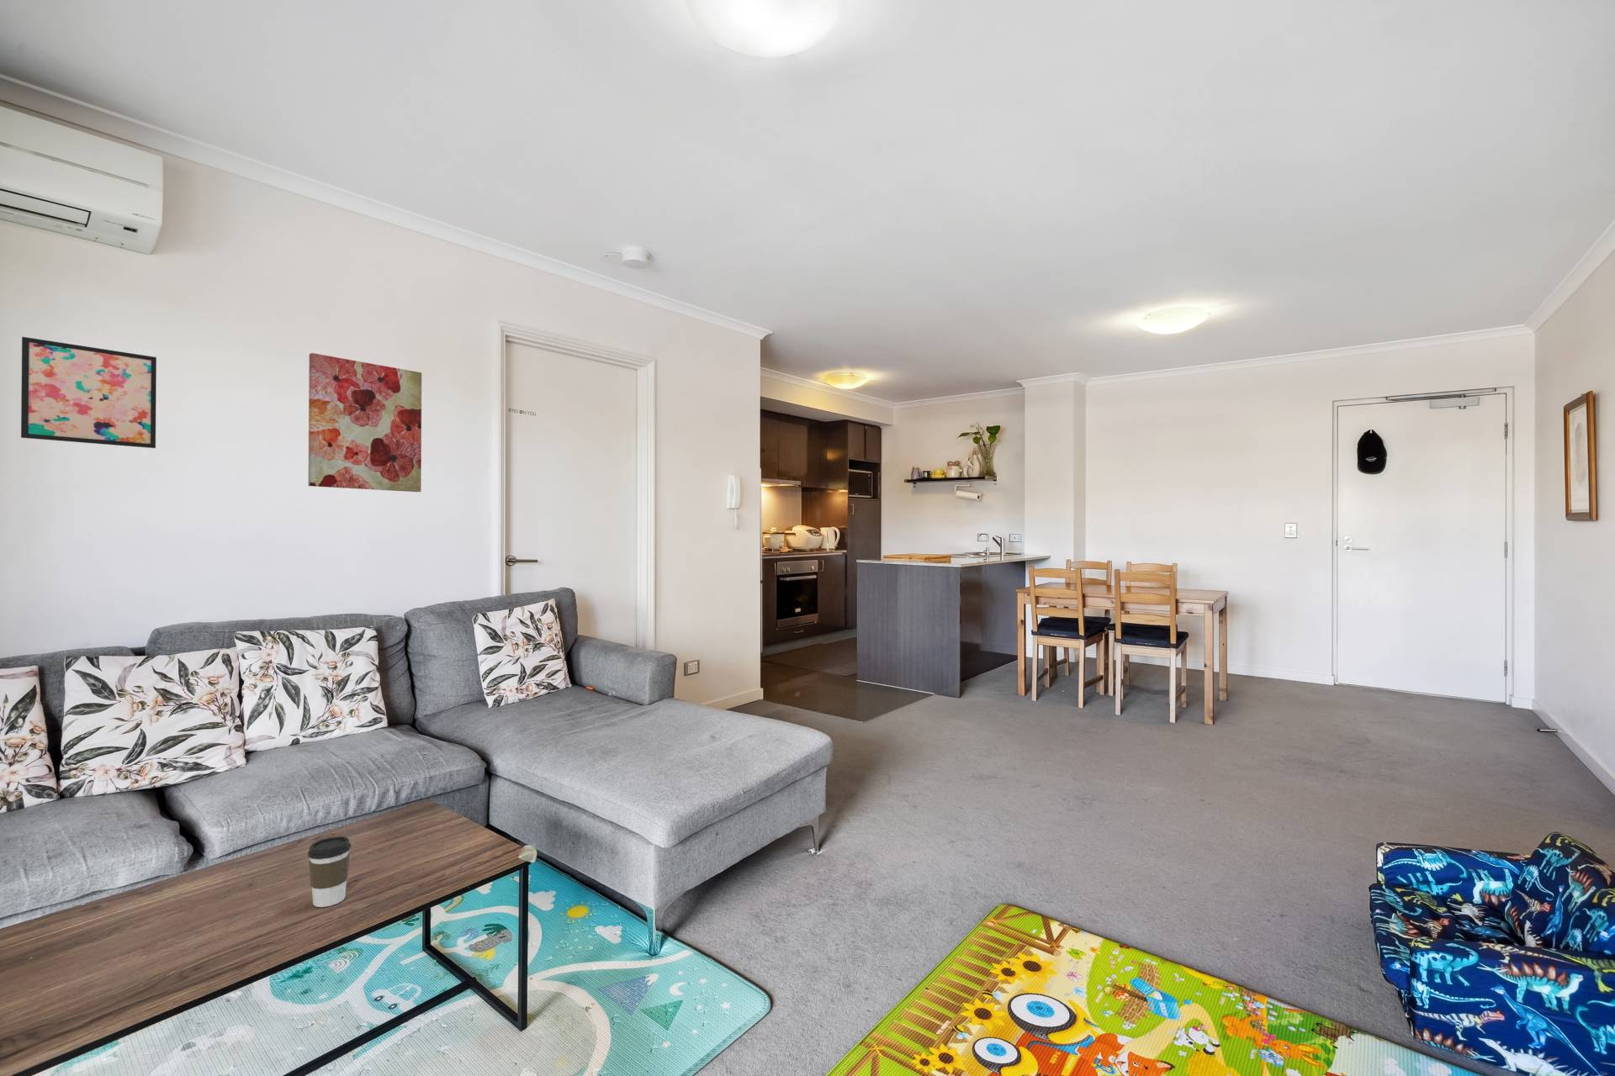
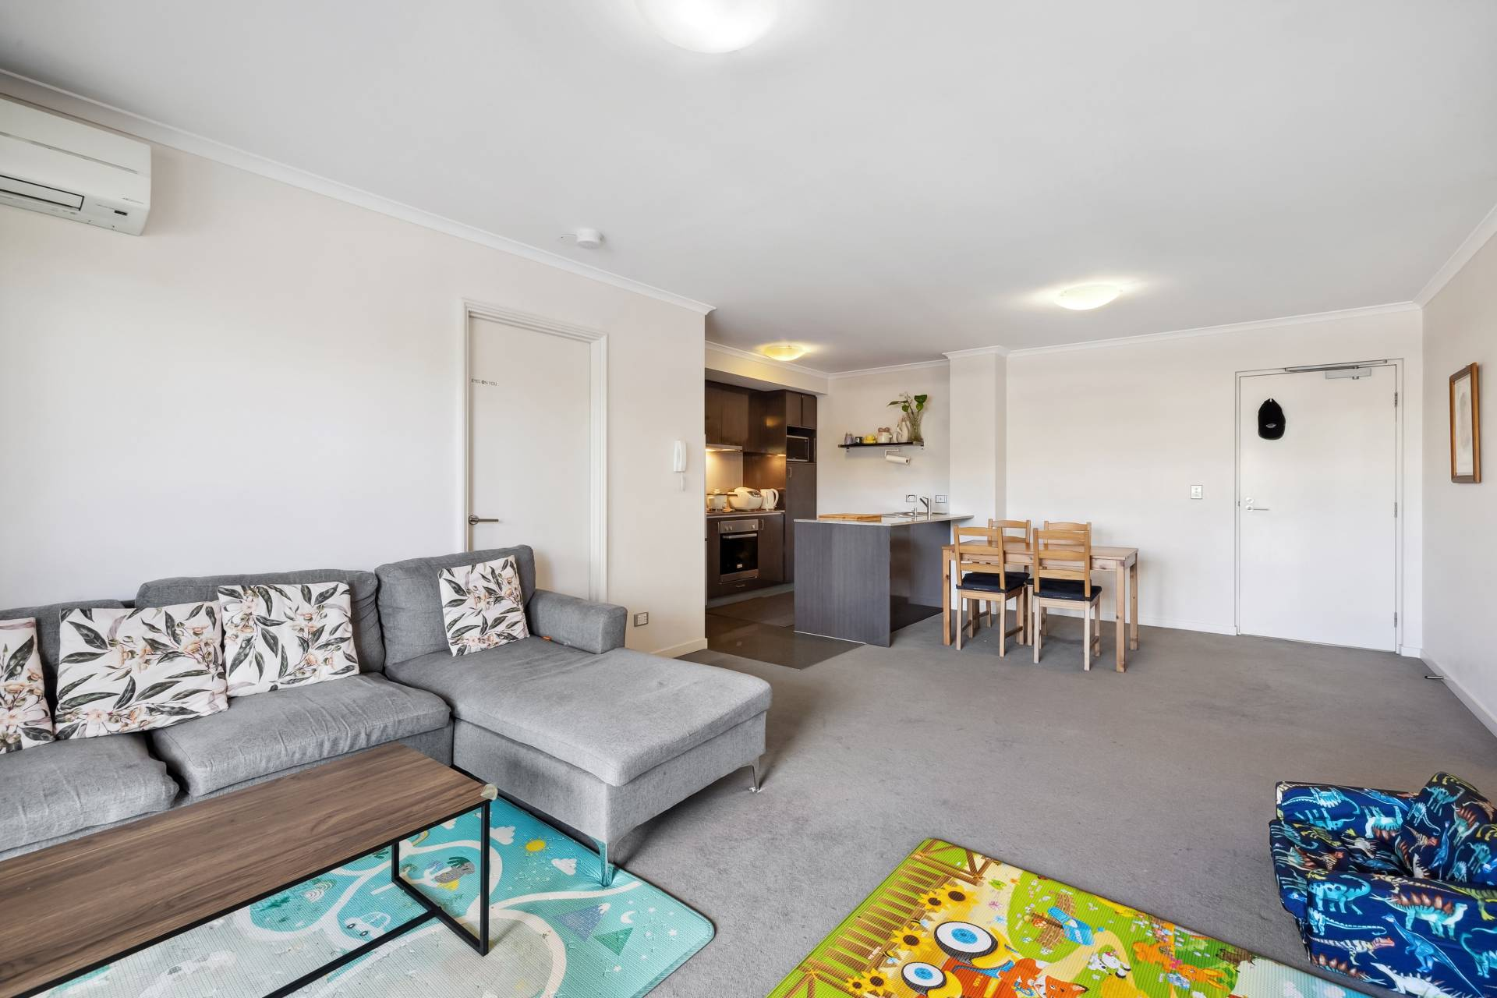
- wall art (91, 395)
- coffee cup (329, 872)
- wall art (368, 426)
